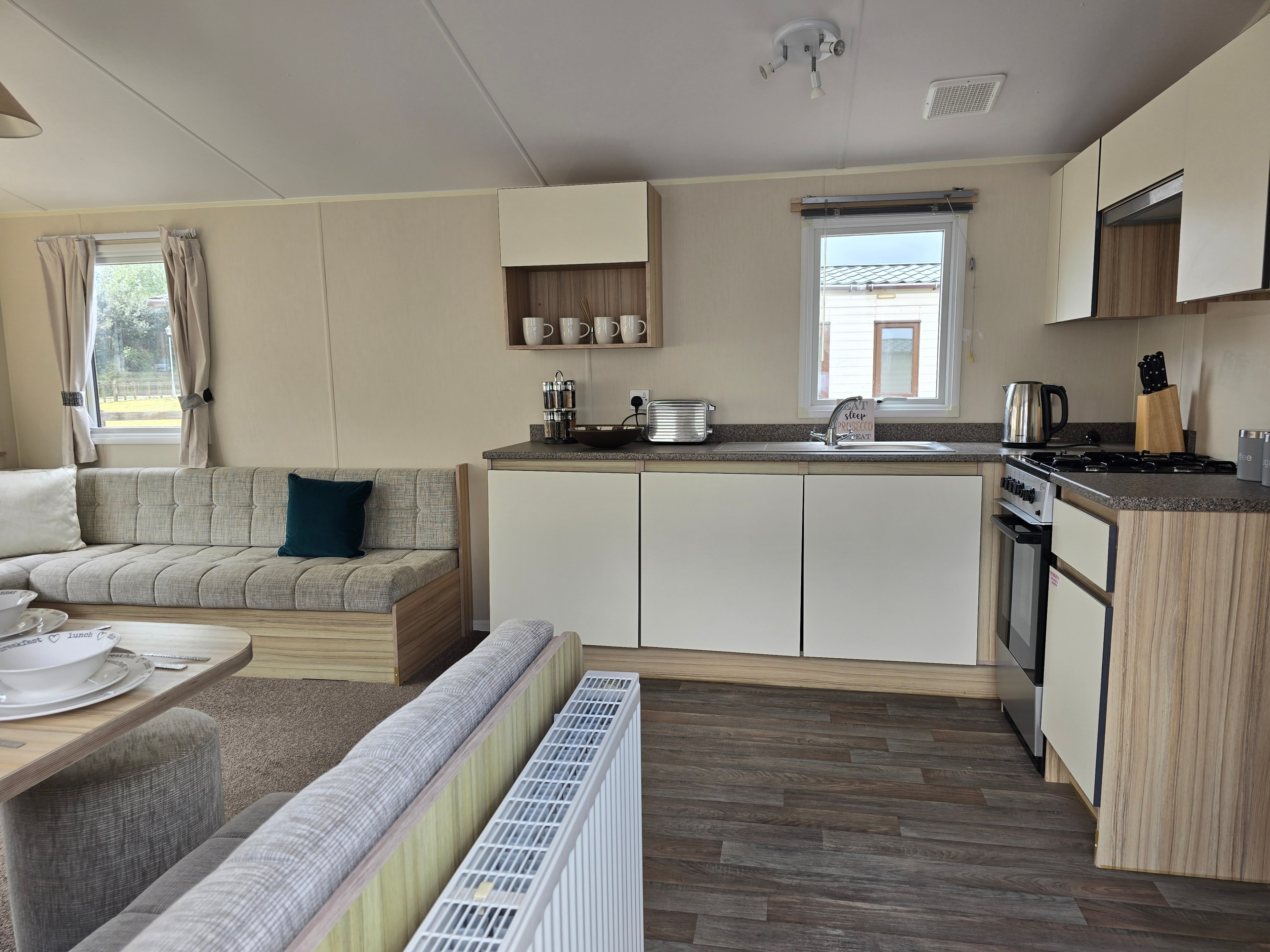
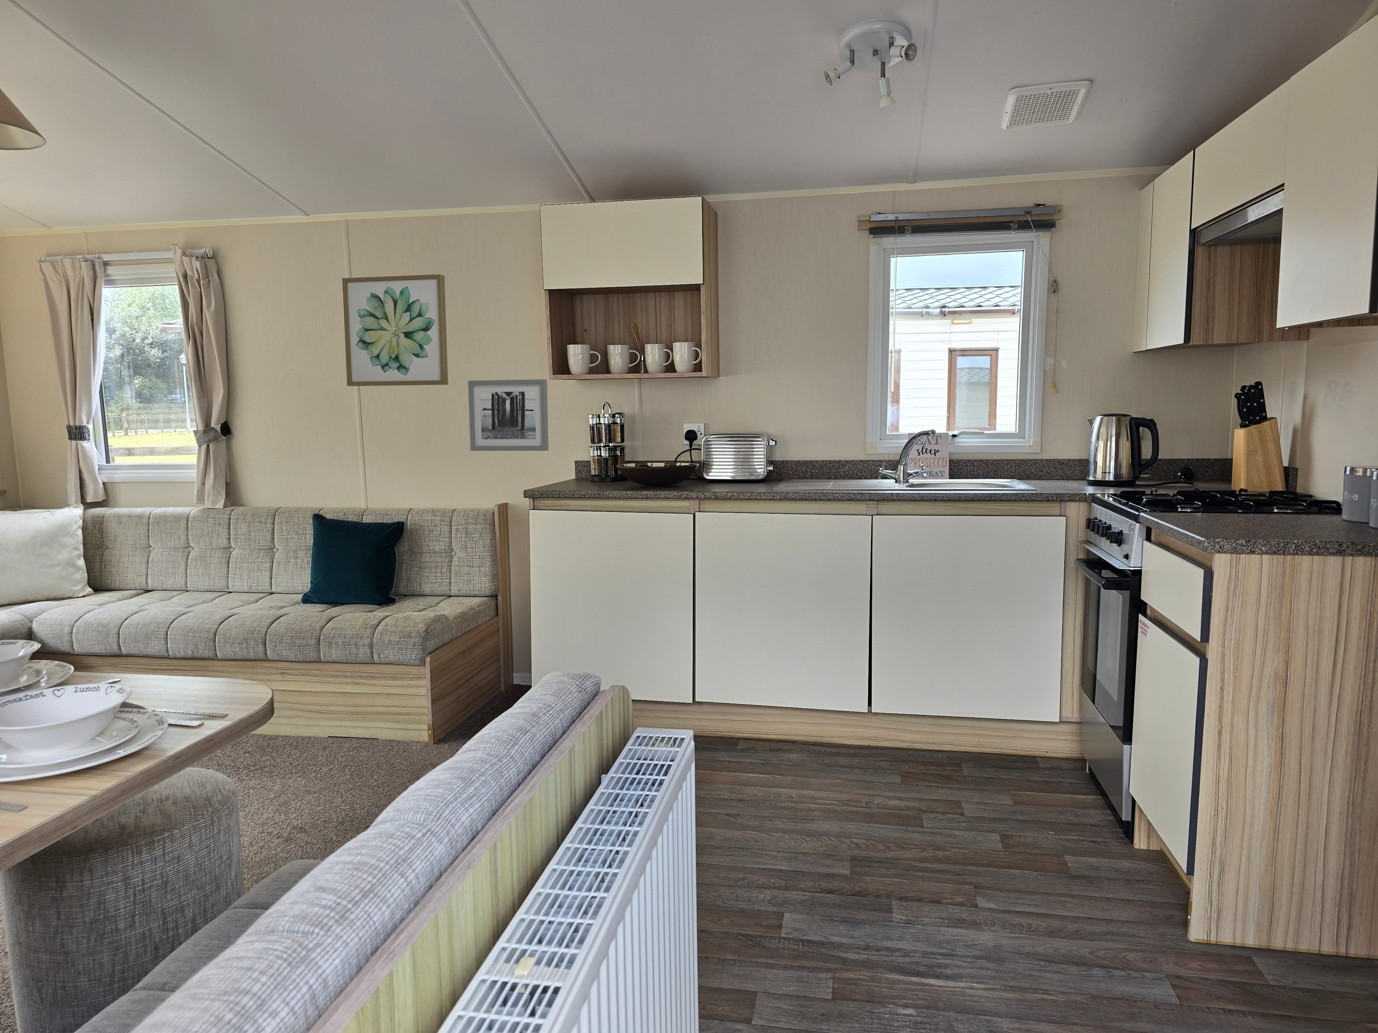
+ wall art (508, 416)
+ wall art (395, 331)
